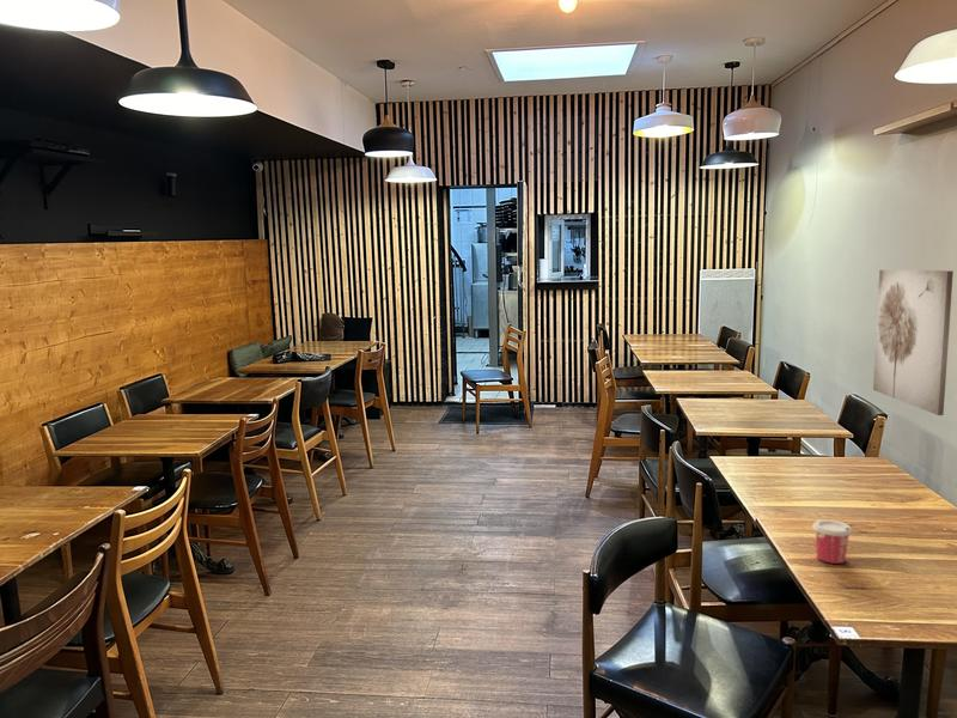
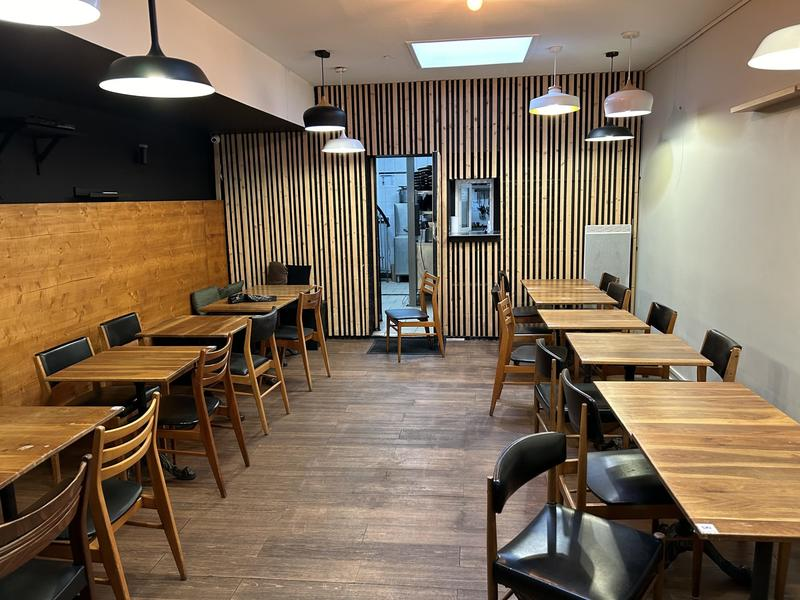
- cup (831, 541)
- wall art (908, 336)
